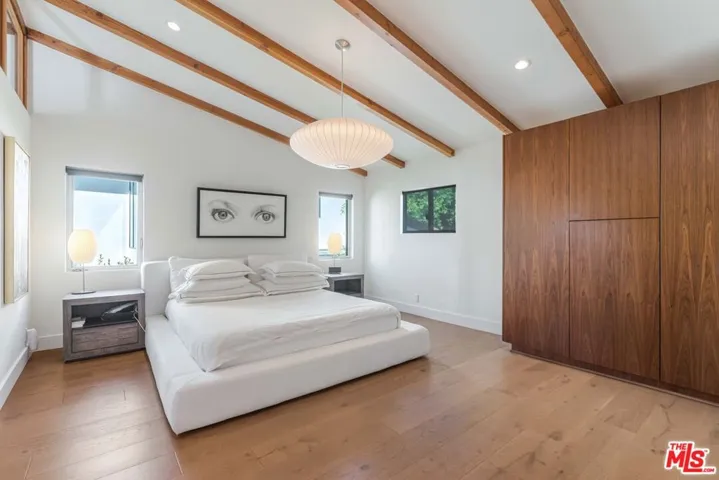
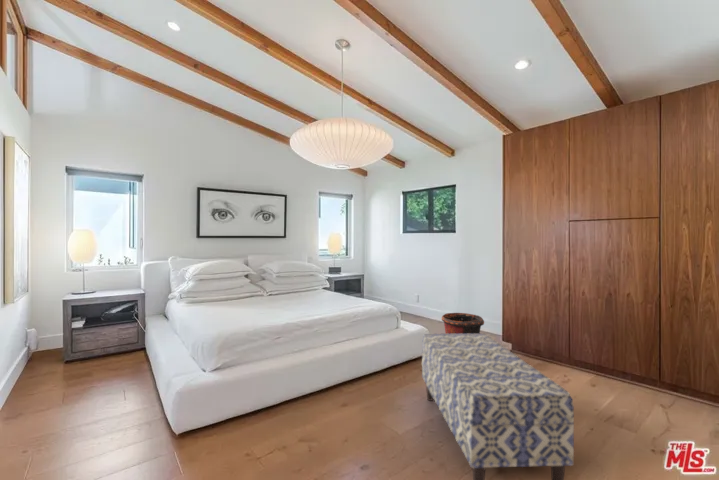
+ bench (479, 396)
+ waste bin (462, 333)
